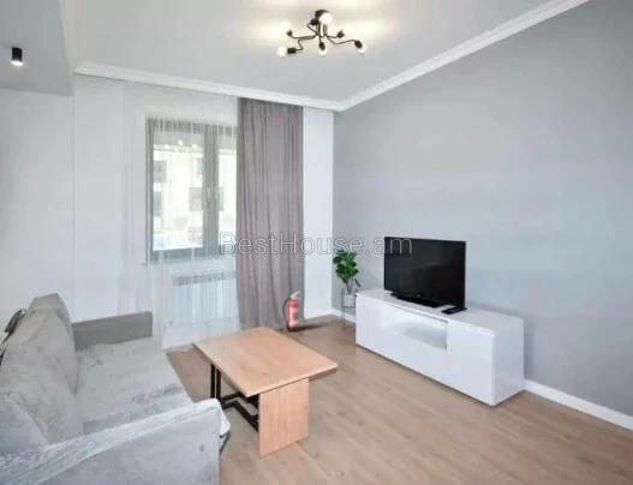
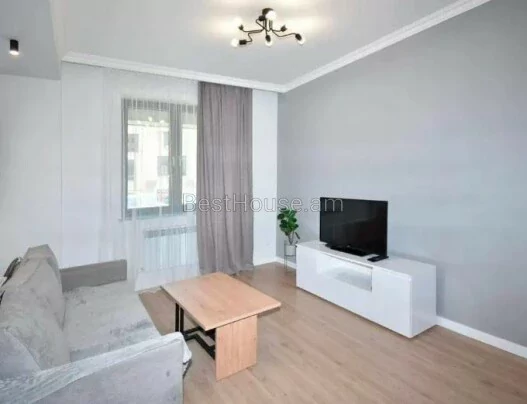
- fire extinguisher (291, 311)
